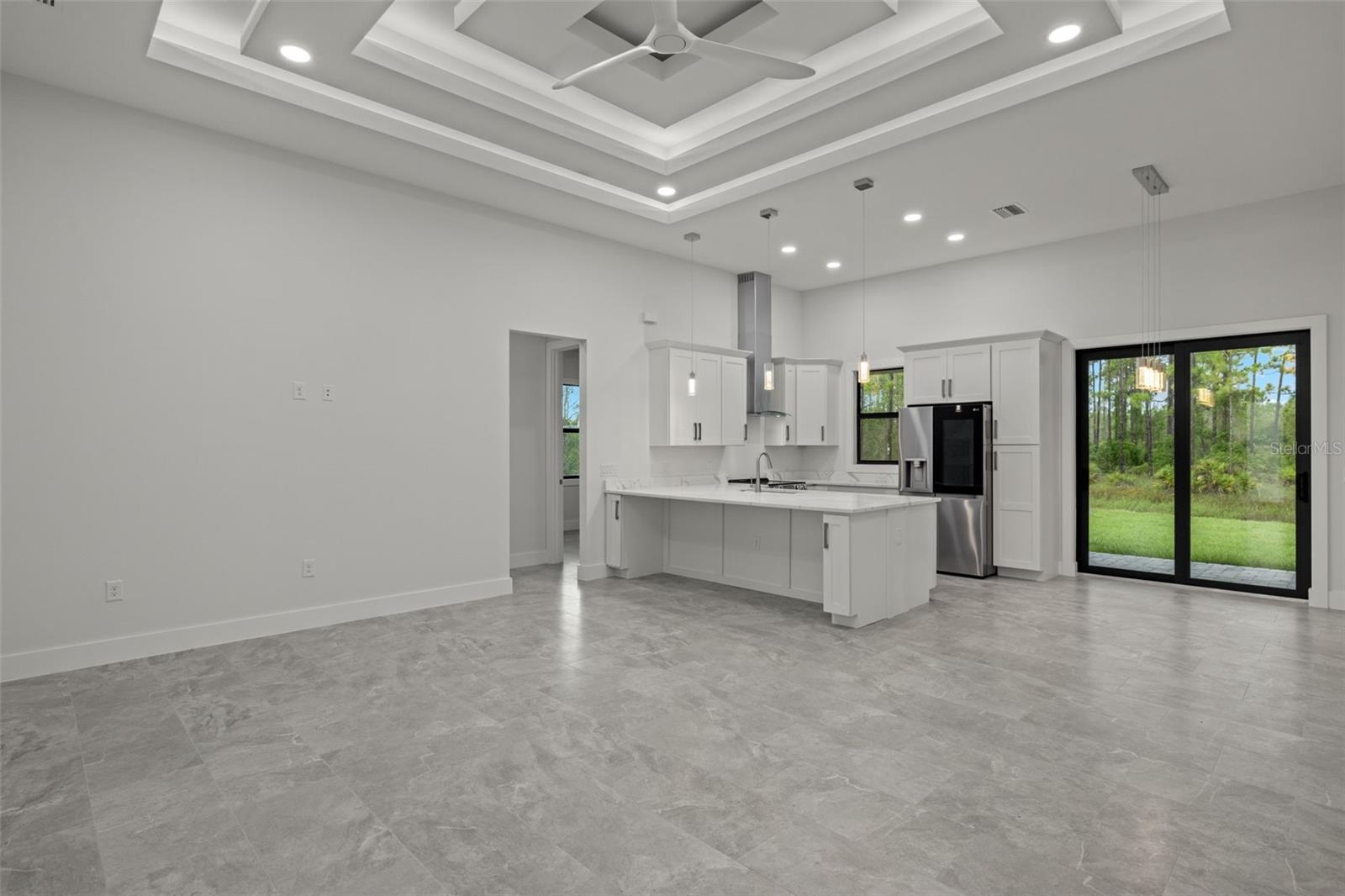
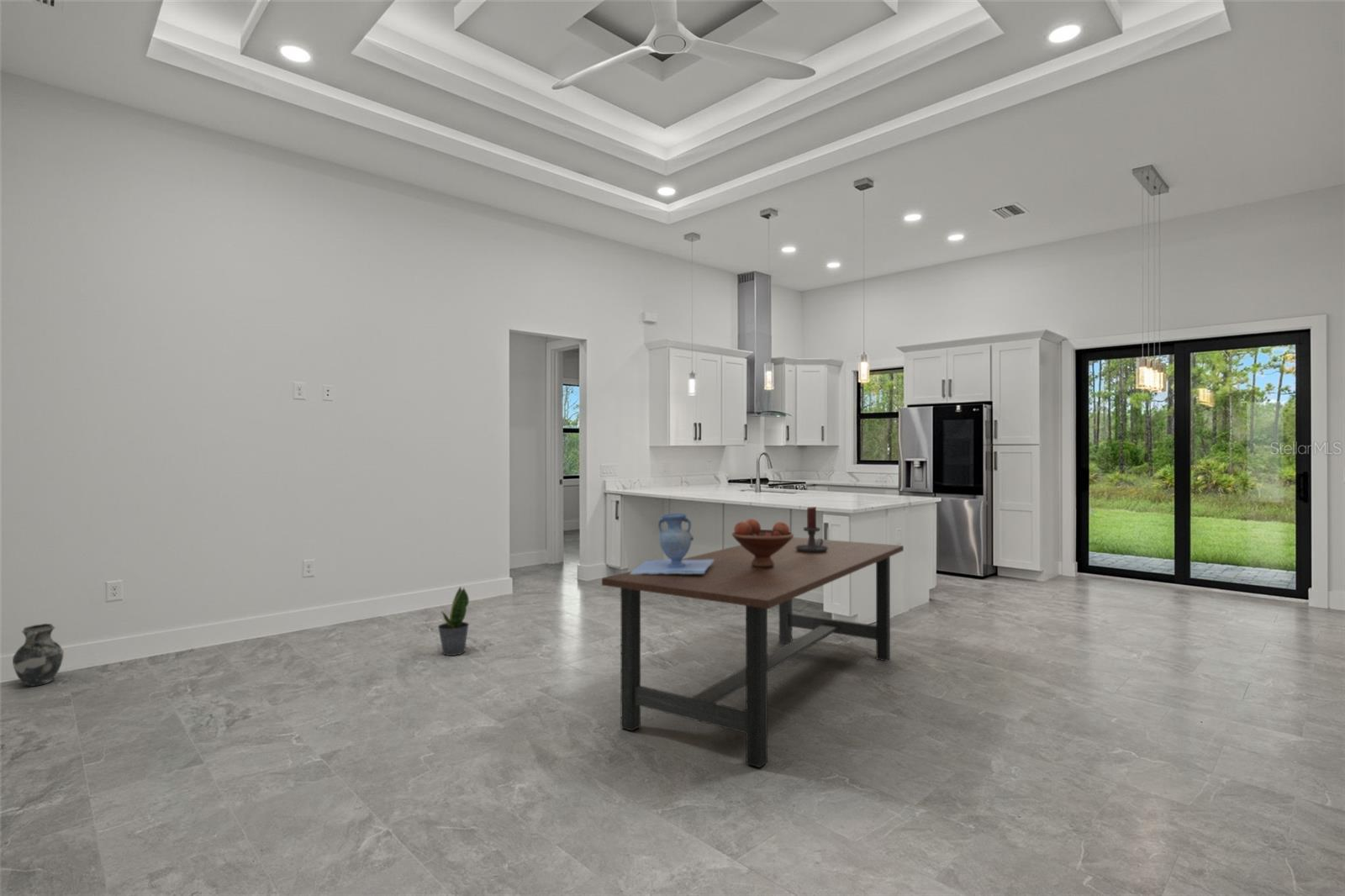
+ ceramic jug (38, 654)
+ fruit bowl (762, 542)
+ potted plant (453, 619)
+ dining table (779, 624)
+ candle holder (813, 527)
+ vase (673, 540)
